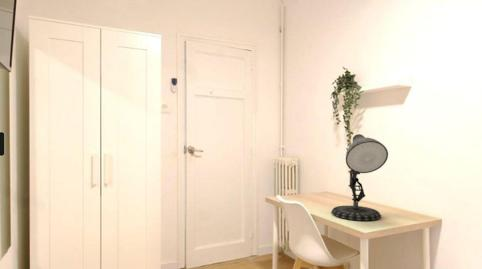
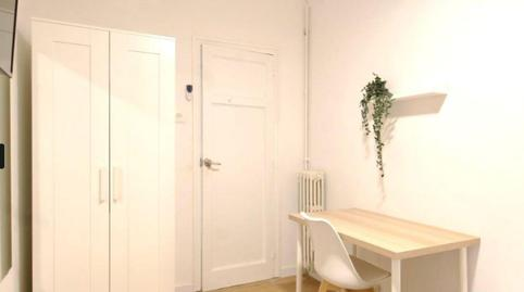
- desk lamp (358, 173)
